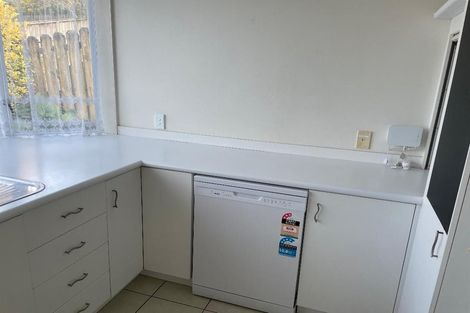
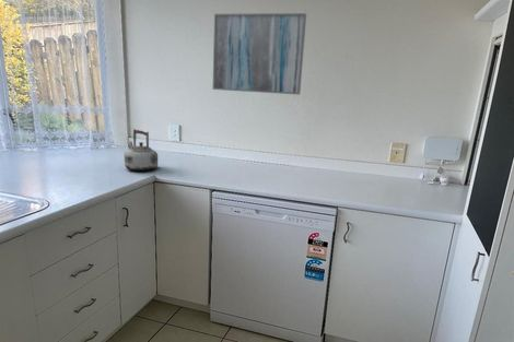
+ kettle (139, 149)
+ wall art (257, 54)
